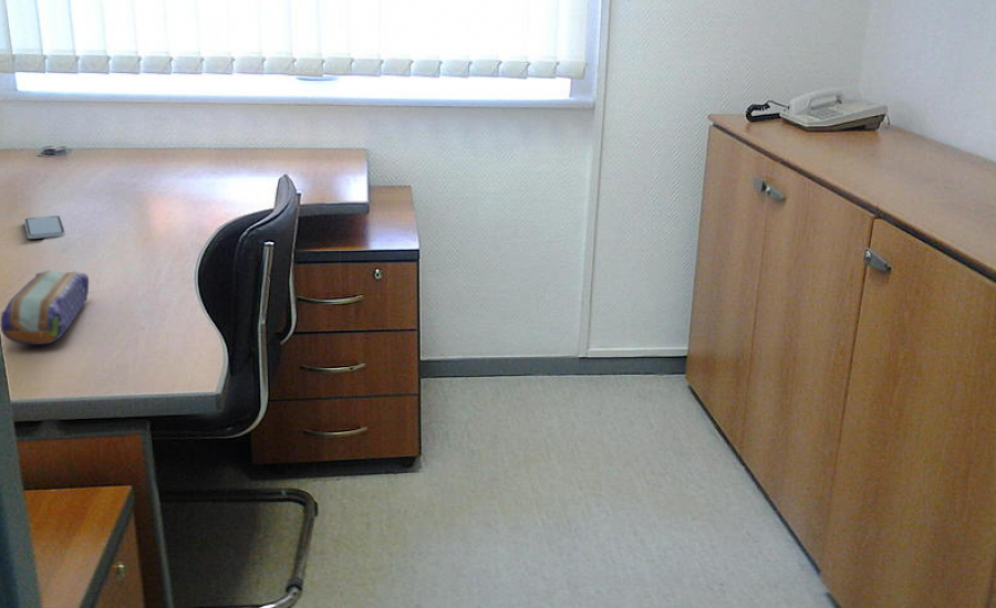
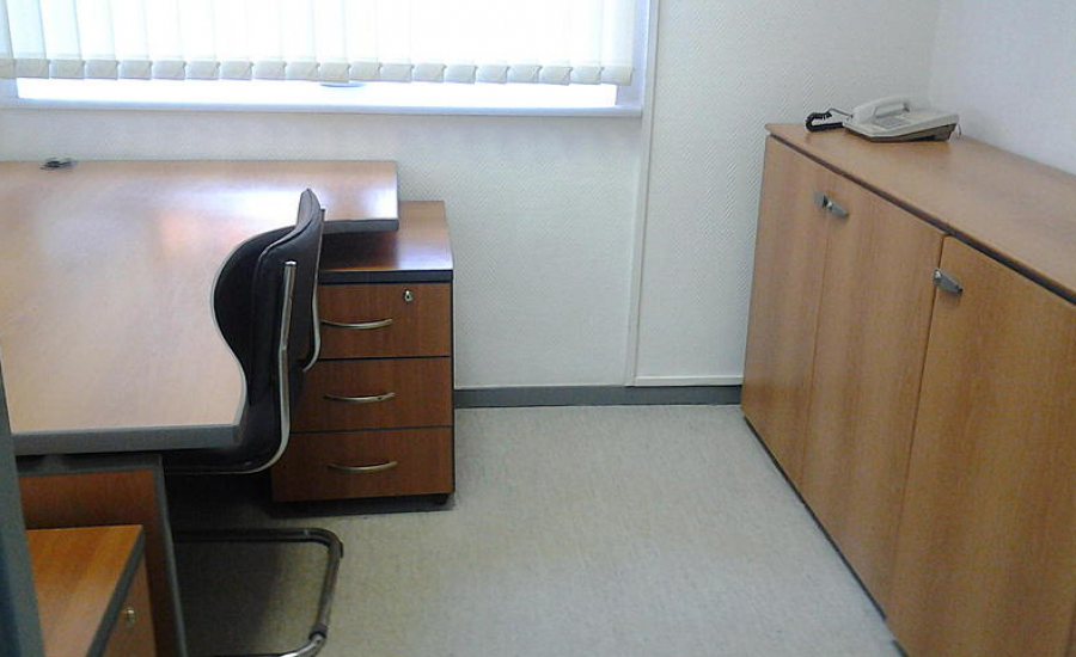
- pencil case (46, 304)
- smartphone (44, 227)
